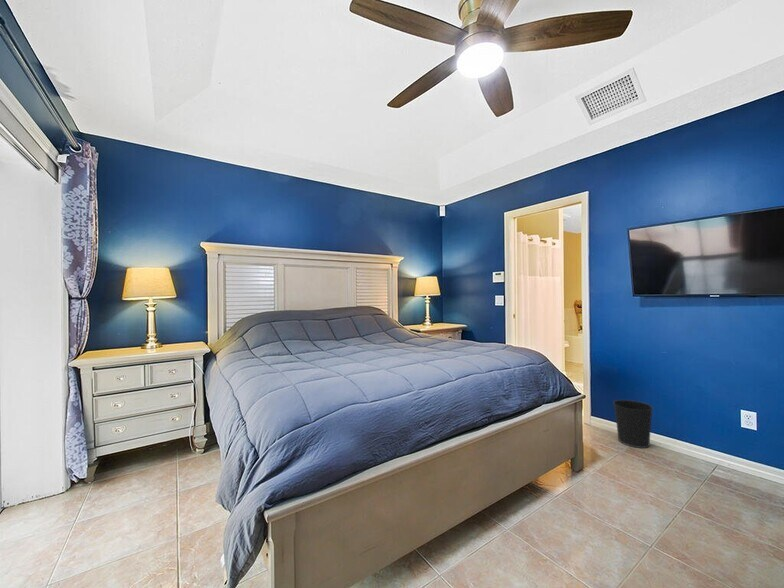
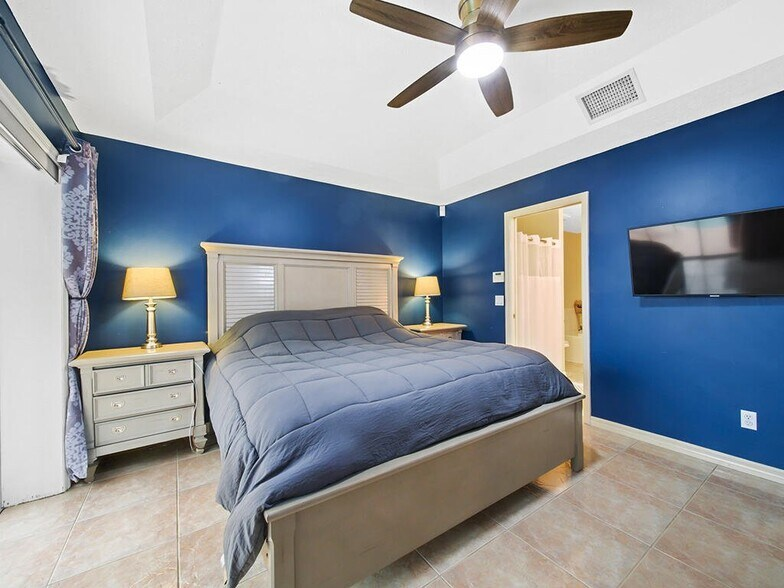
- wastebasket (633, 423)
